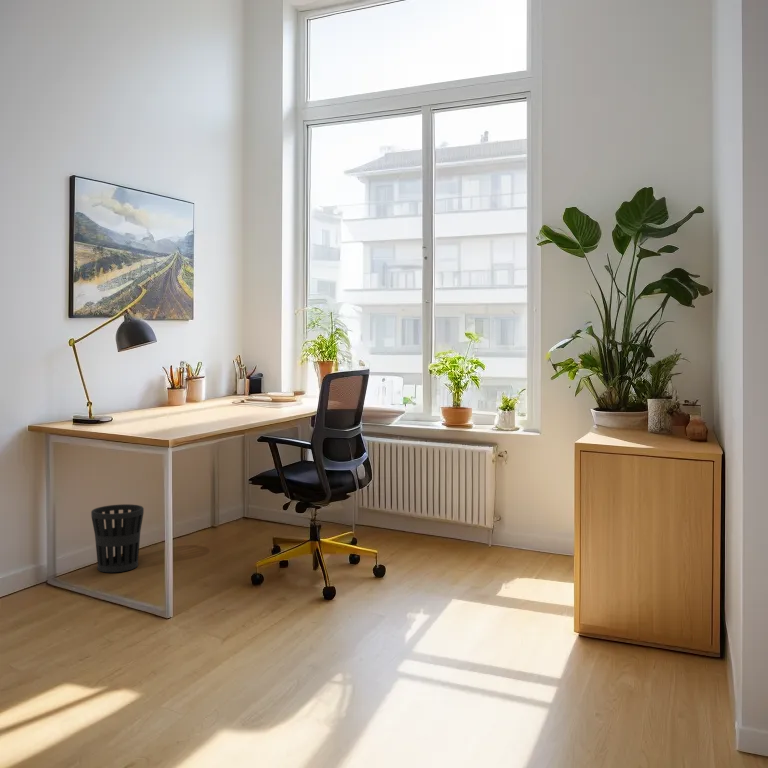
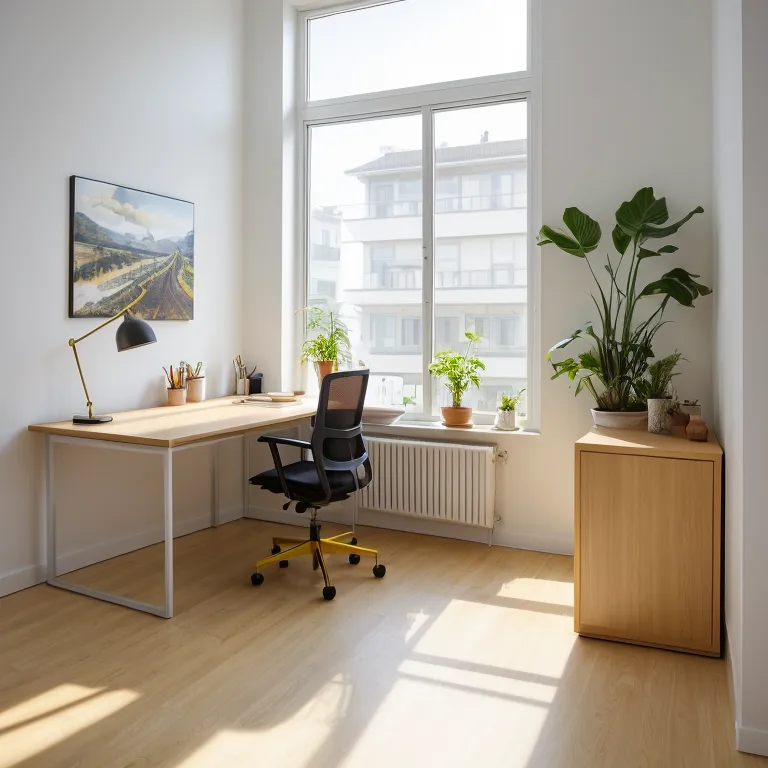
- wastebasket (117, 537)
